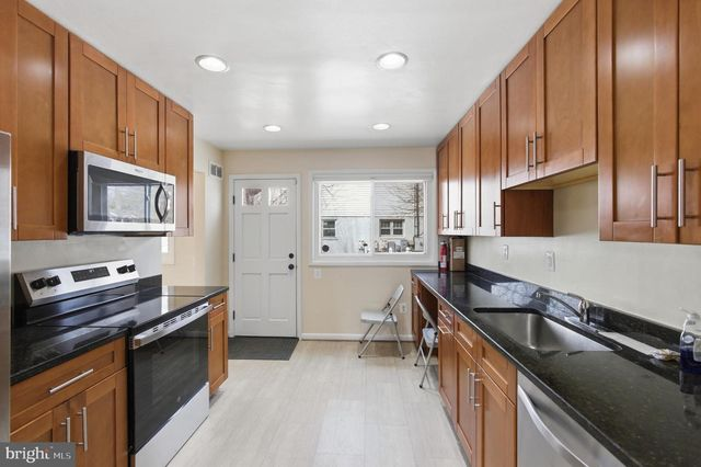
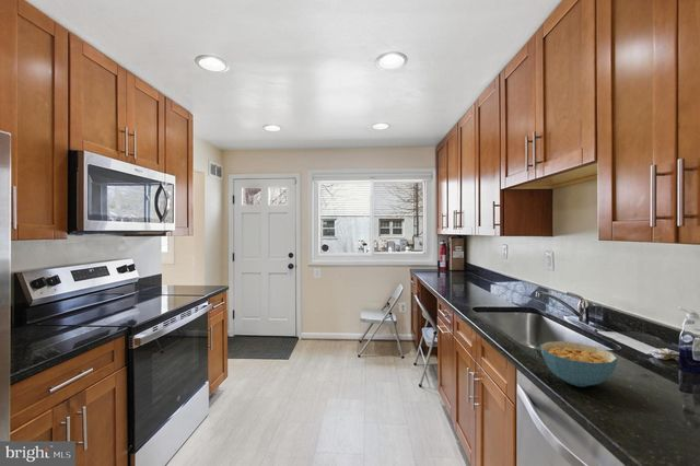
+ cereal bowl (576, 366)
